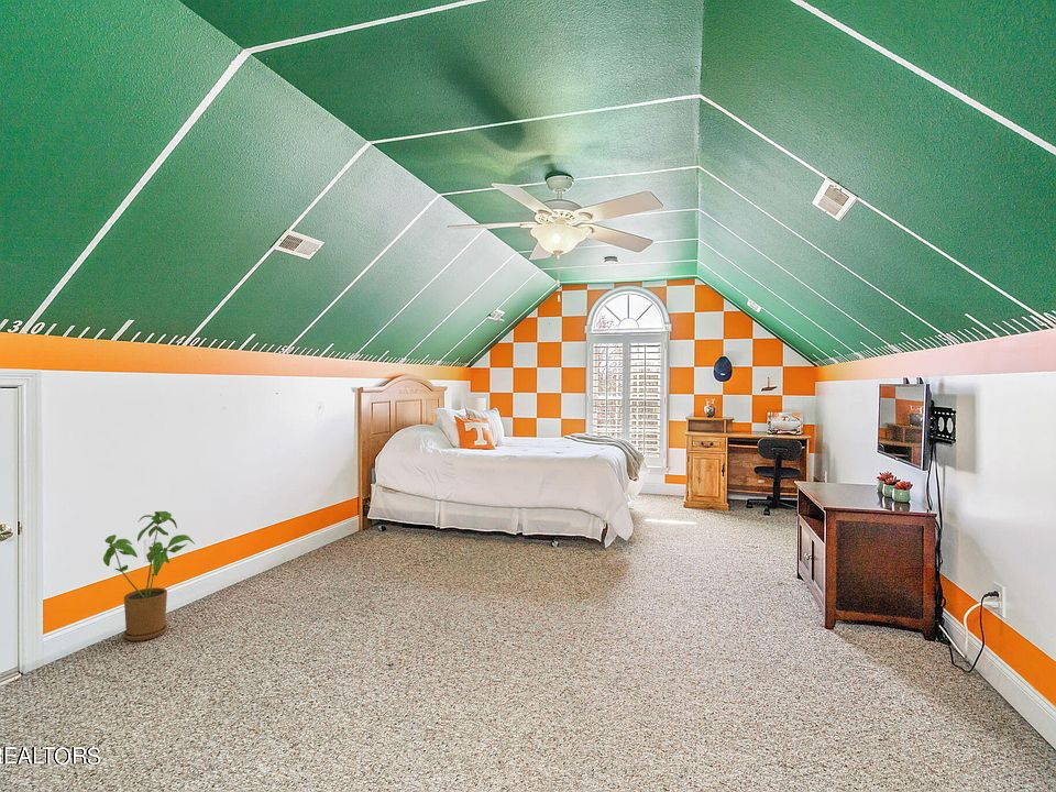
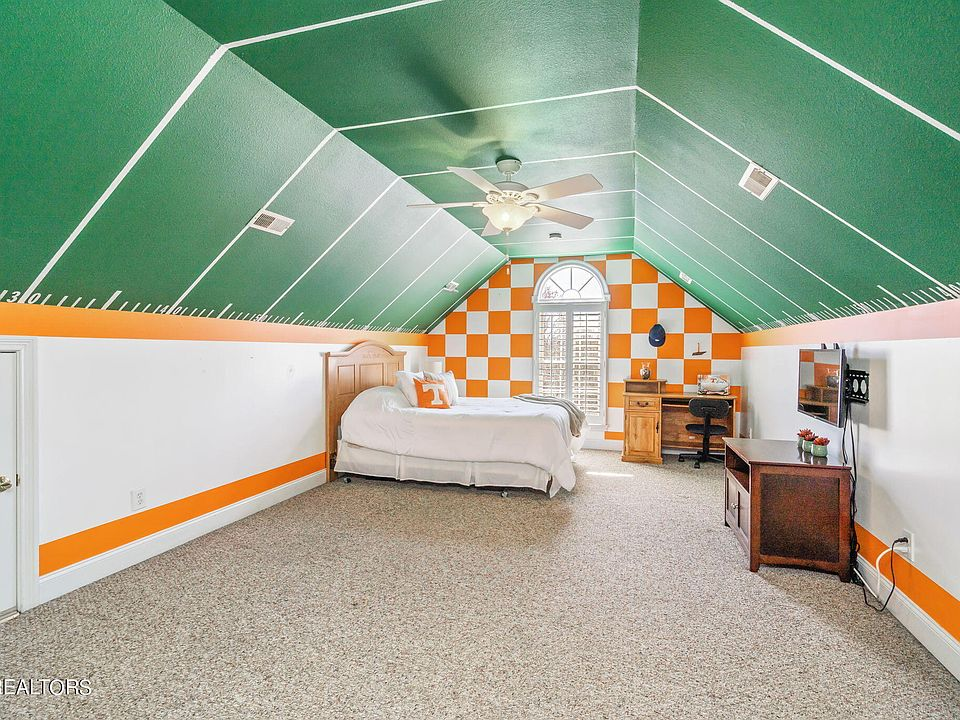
- house plant (153, 573)
